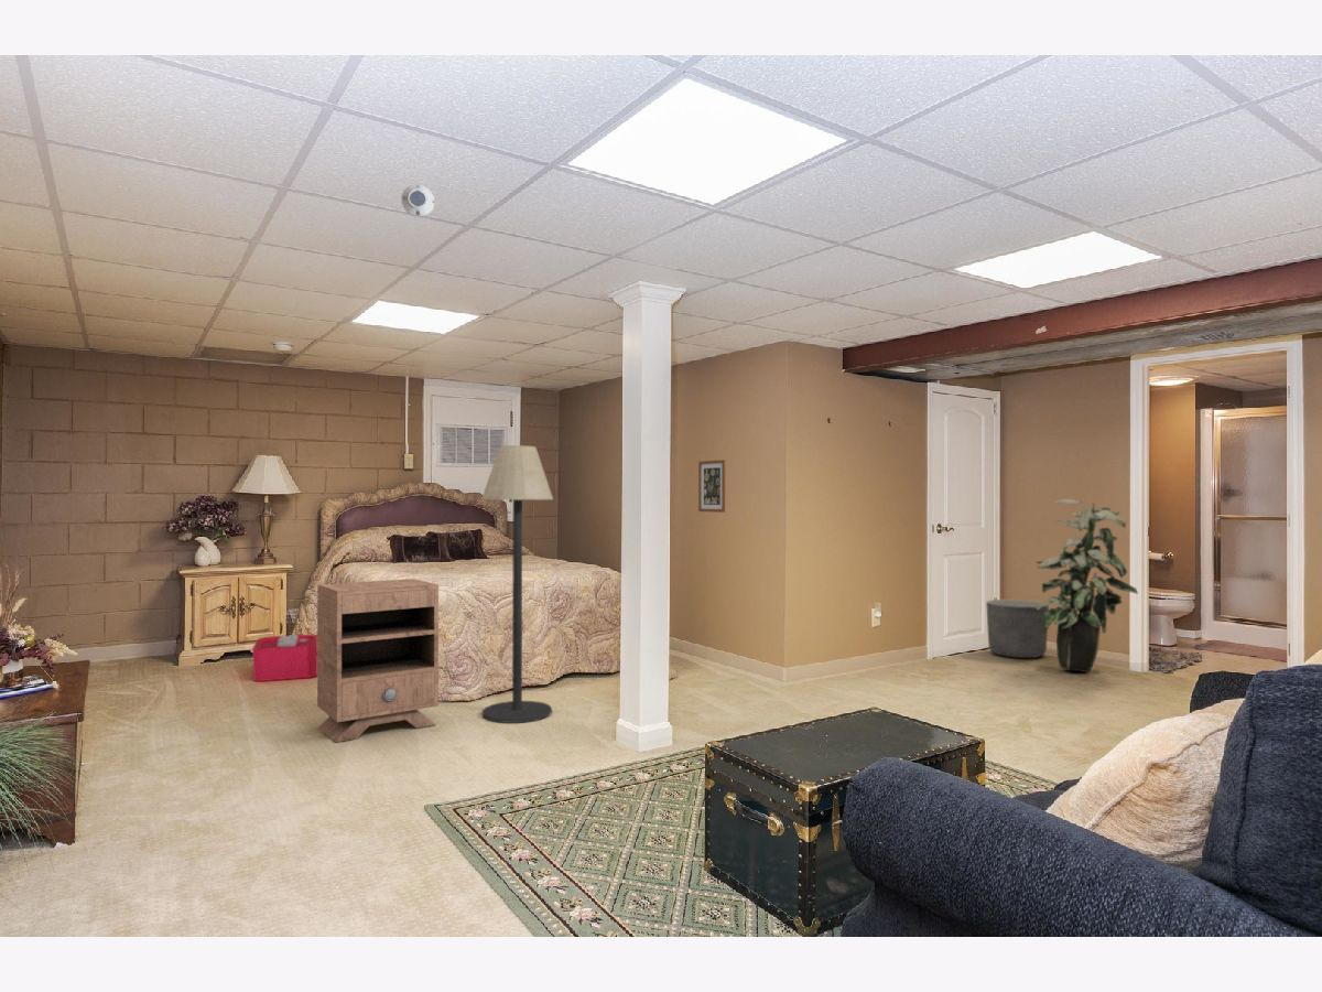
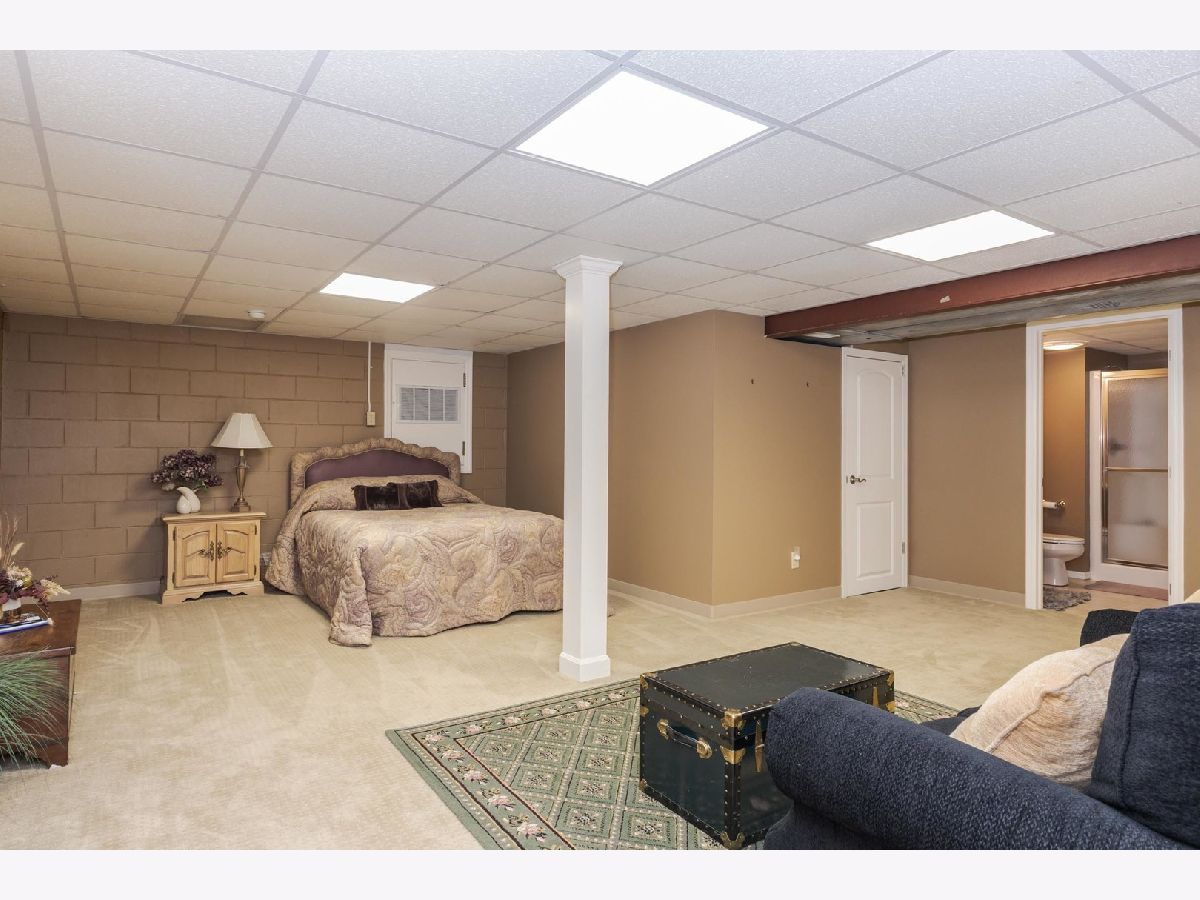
- planter (1017, 628)
- indoor plant (1079, 584)
- nightstand (378, 655)
- wall art (711, 486)
- floor lamp (517, 580)
- smoke detector (418, 200)
- storage bin (295, 654)
